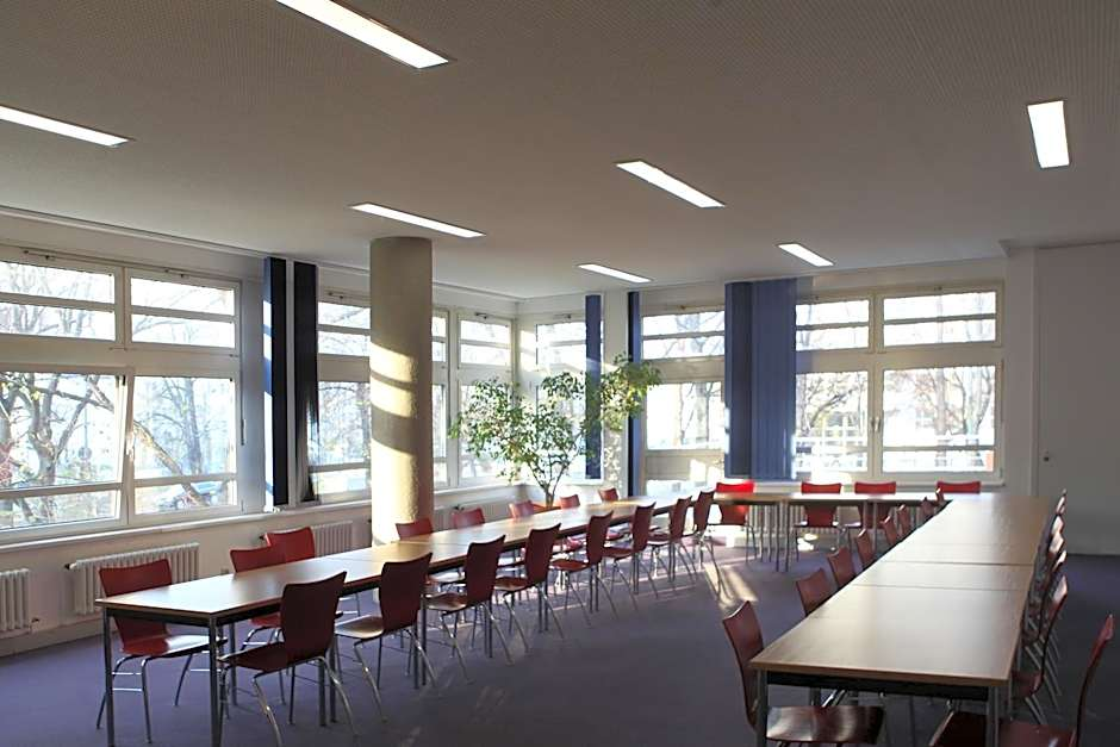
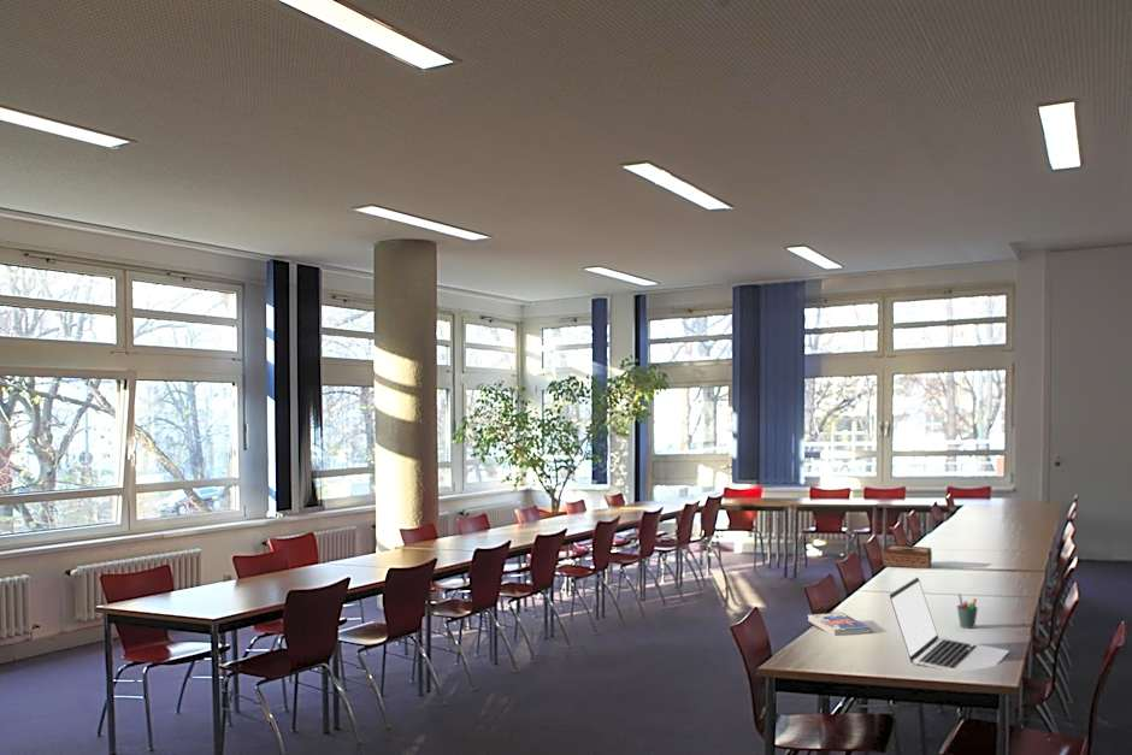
+ pen holder (967, 611)
+ book (838, 624)
+ laptop (935, 627)
+ tissue box (907, 556)
